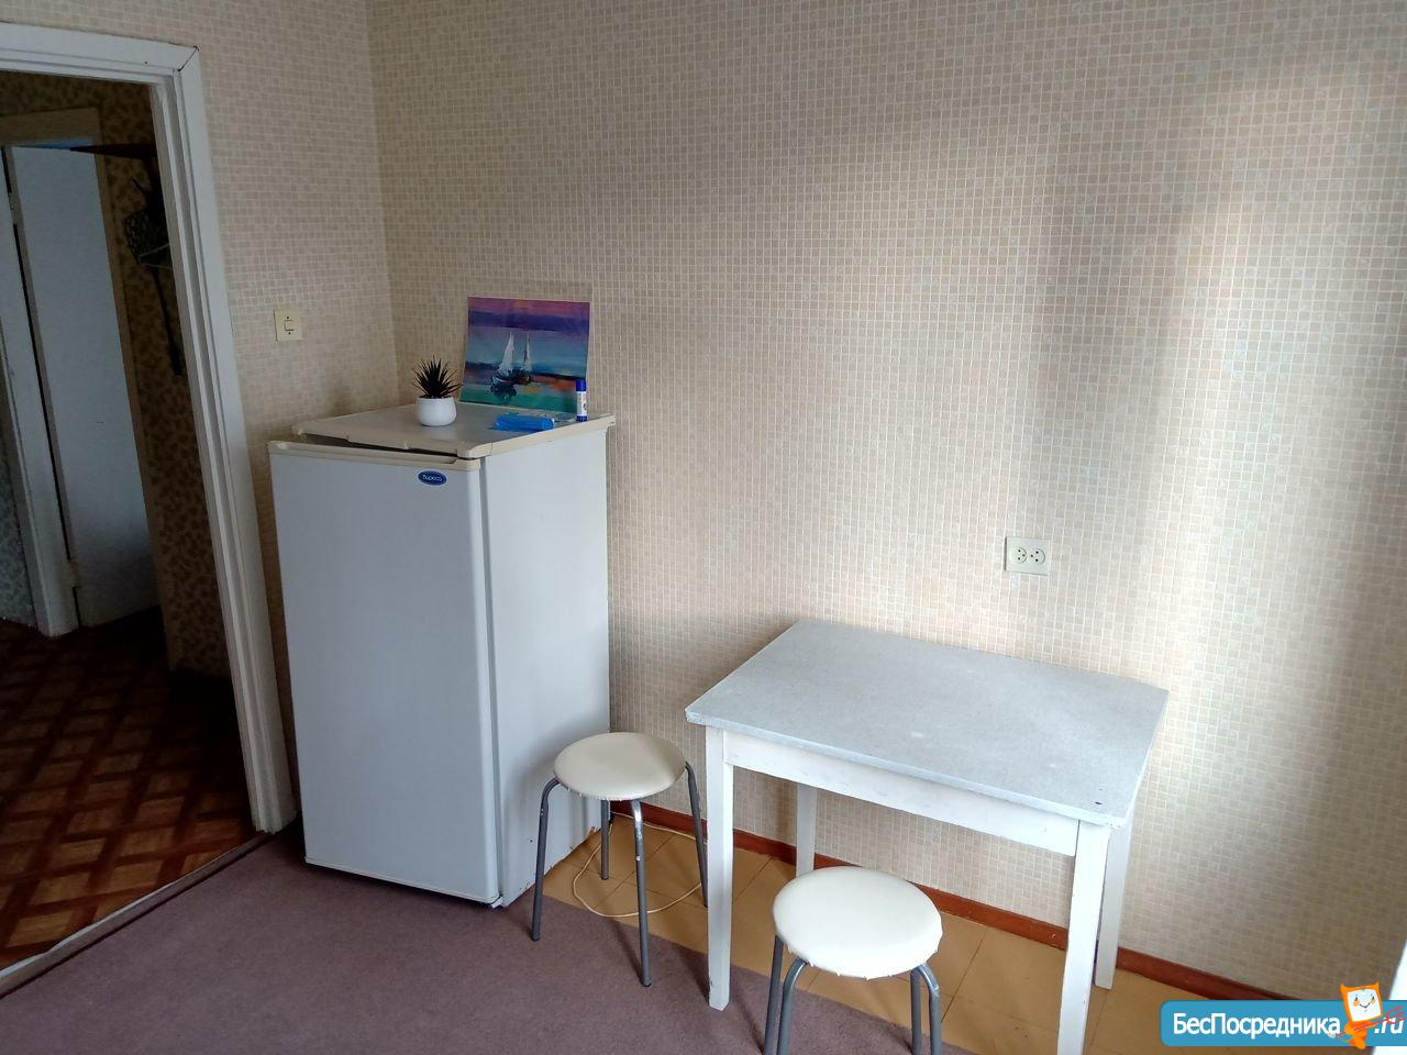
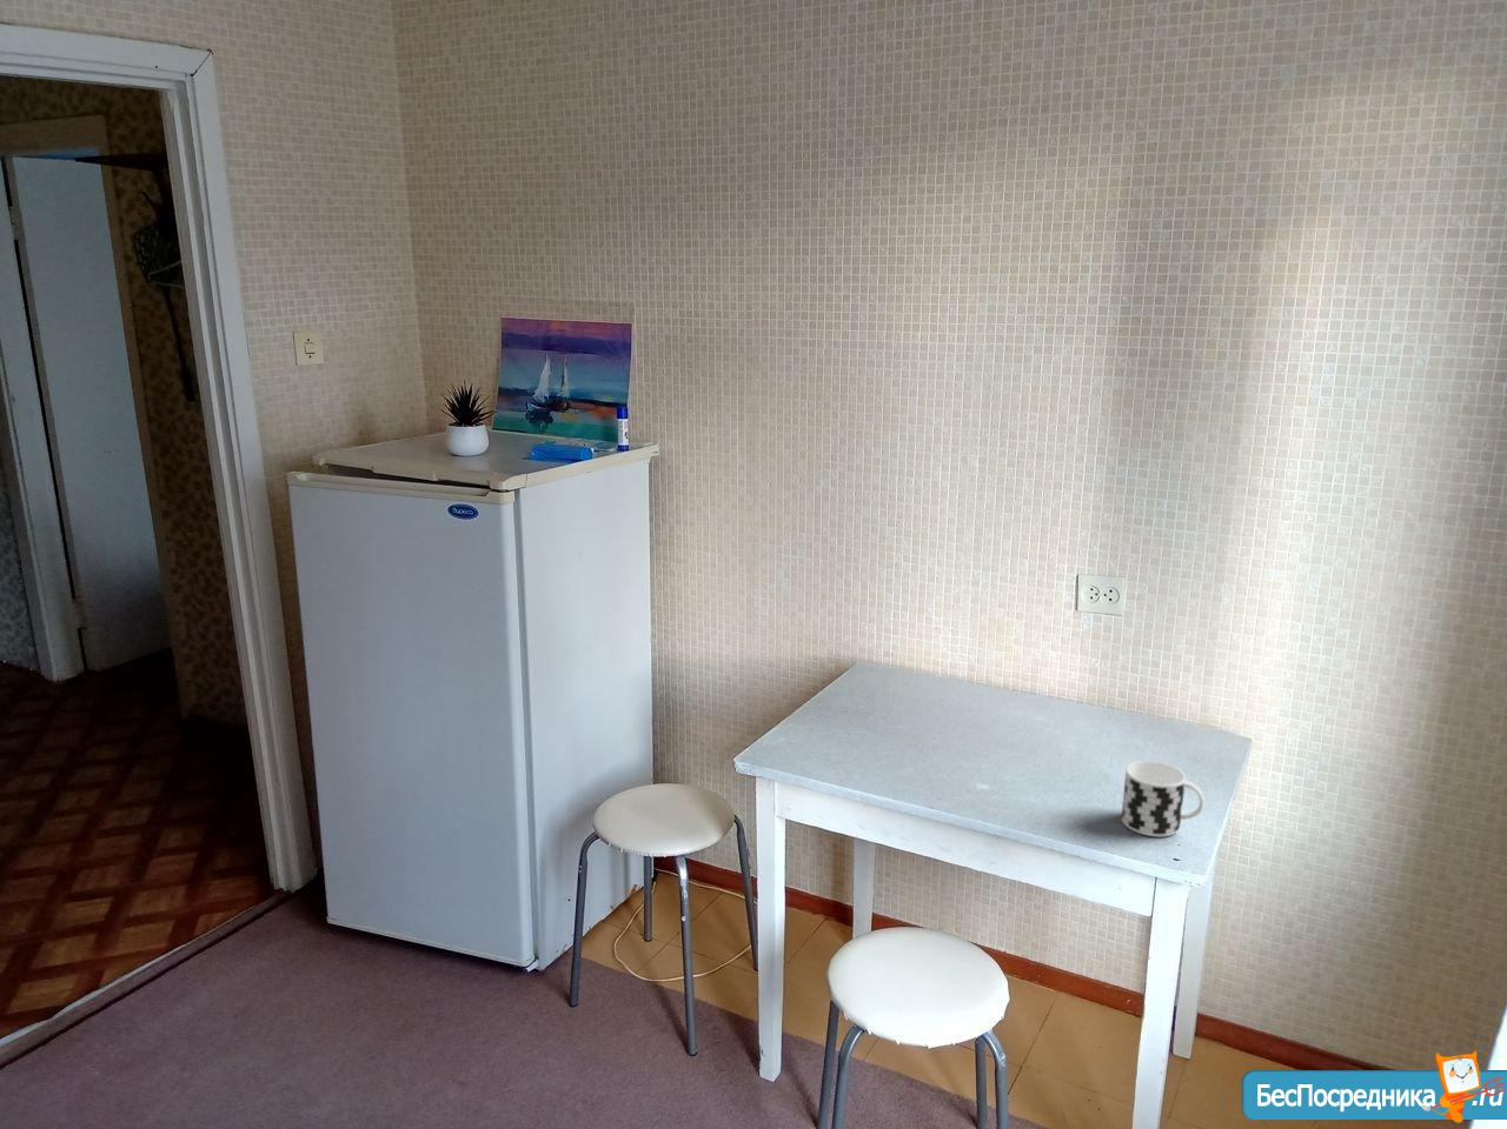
+ cup (1162, 799)
